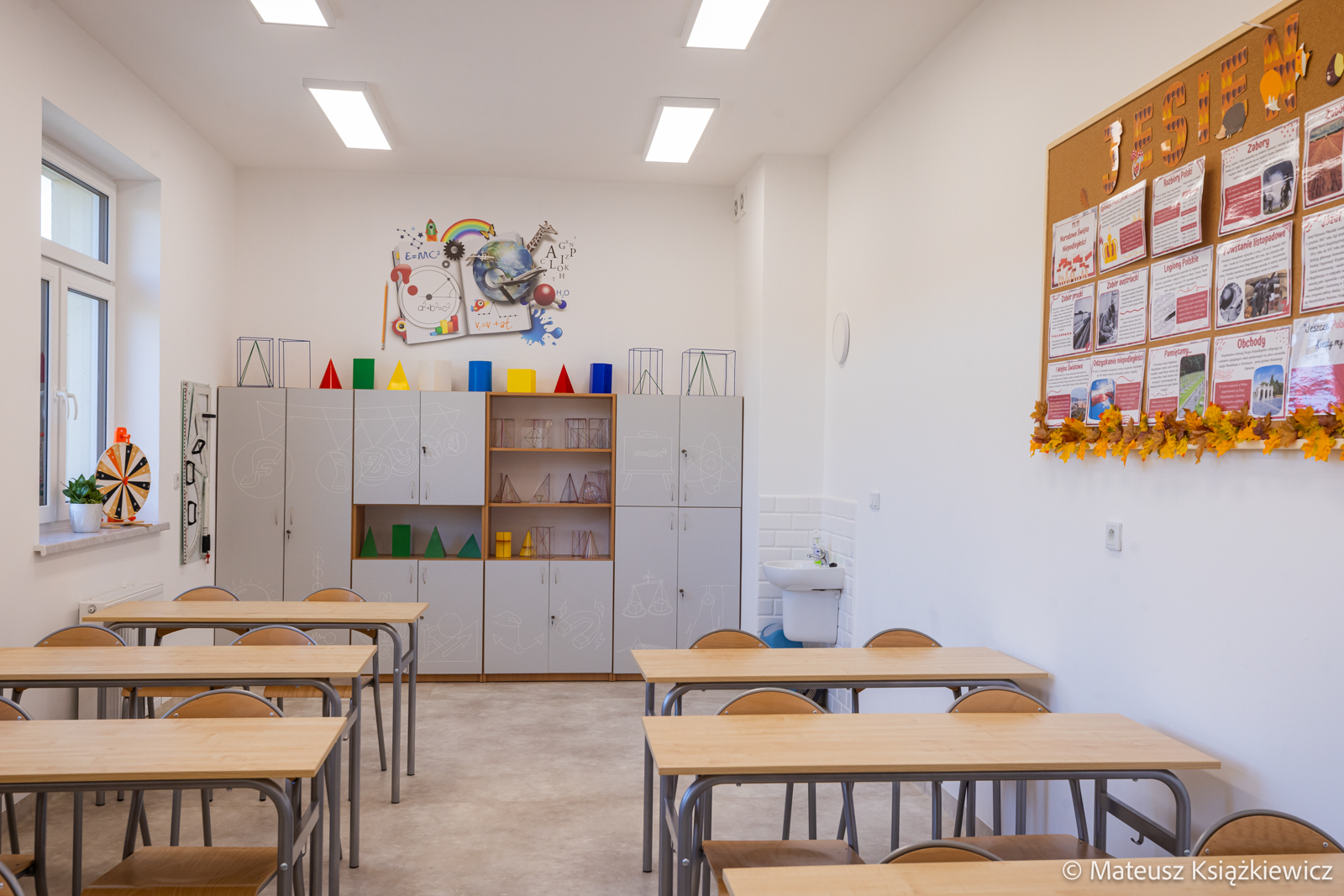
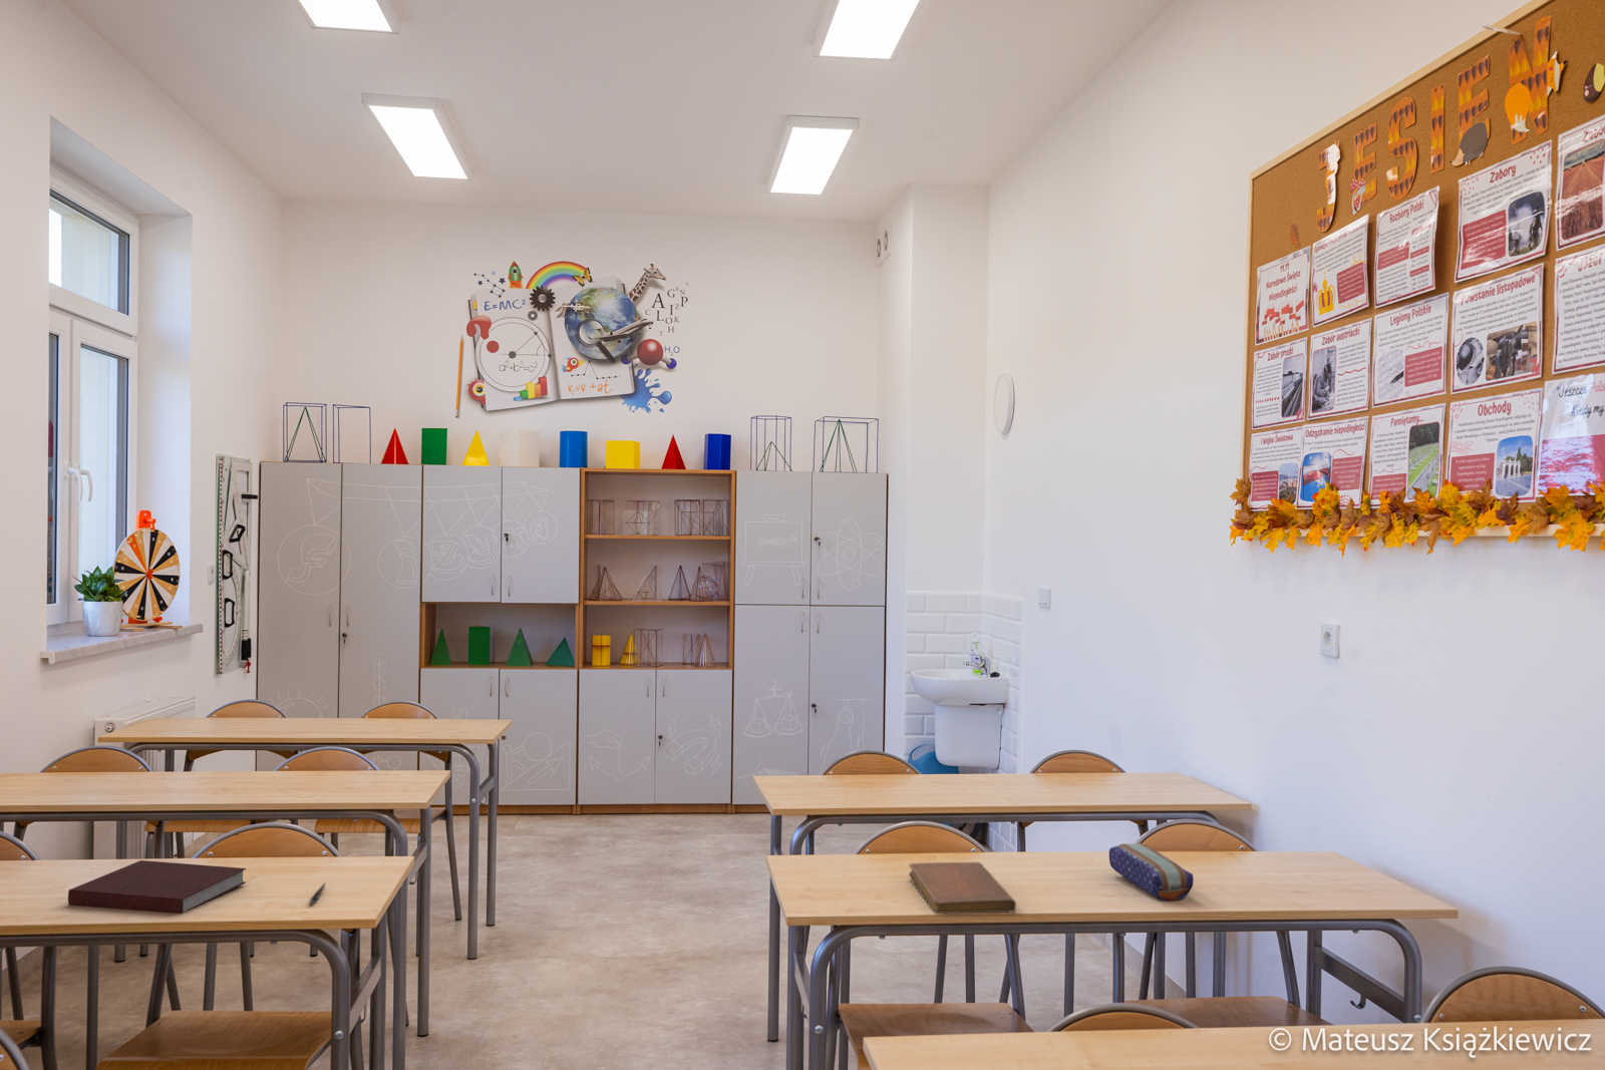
+ pencil case (1149, 869)
+ notebook (959, 886)
+ pen (318, 892)
+ notebook (160, 885)
